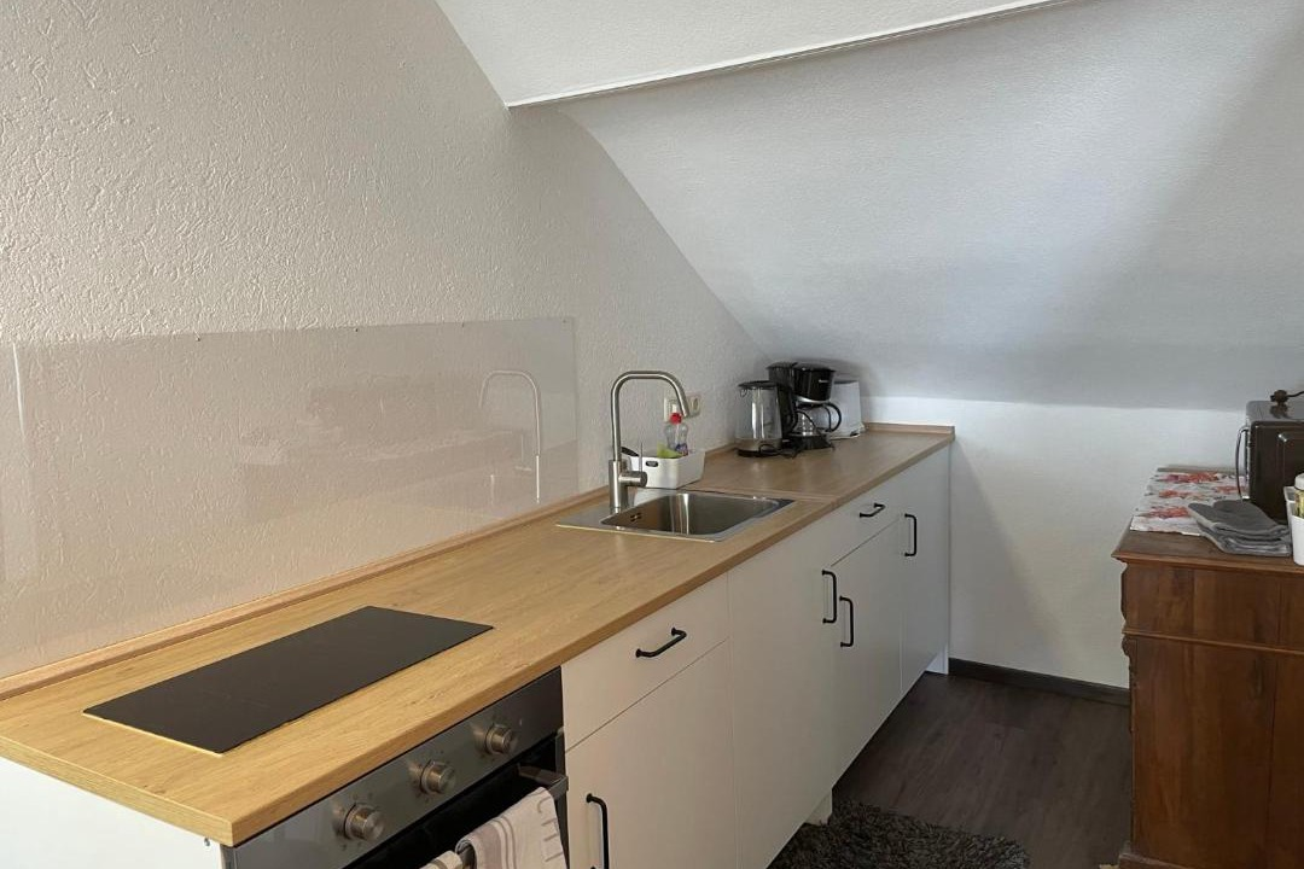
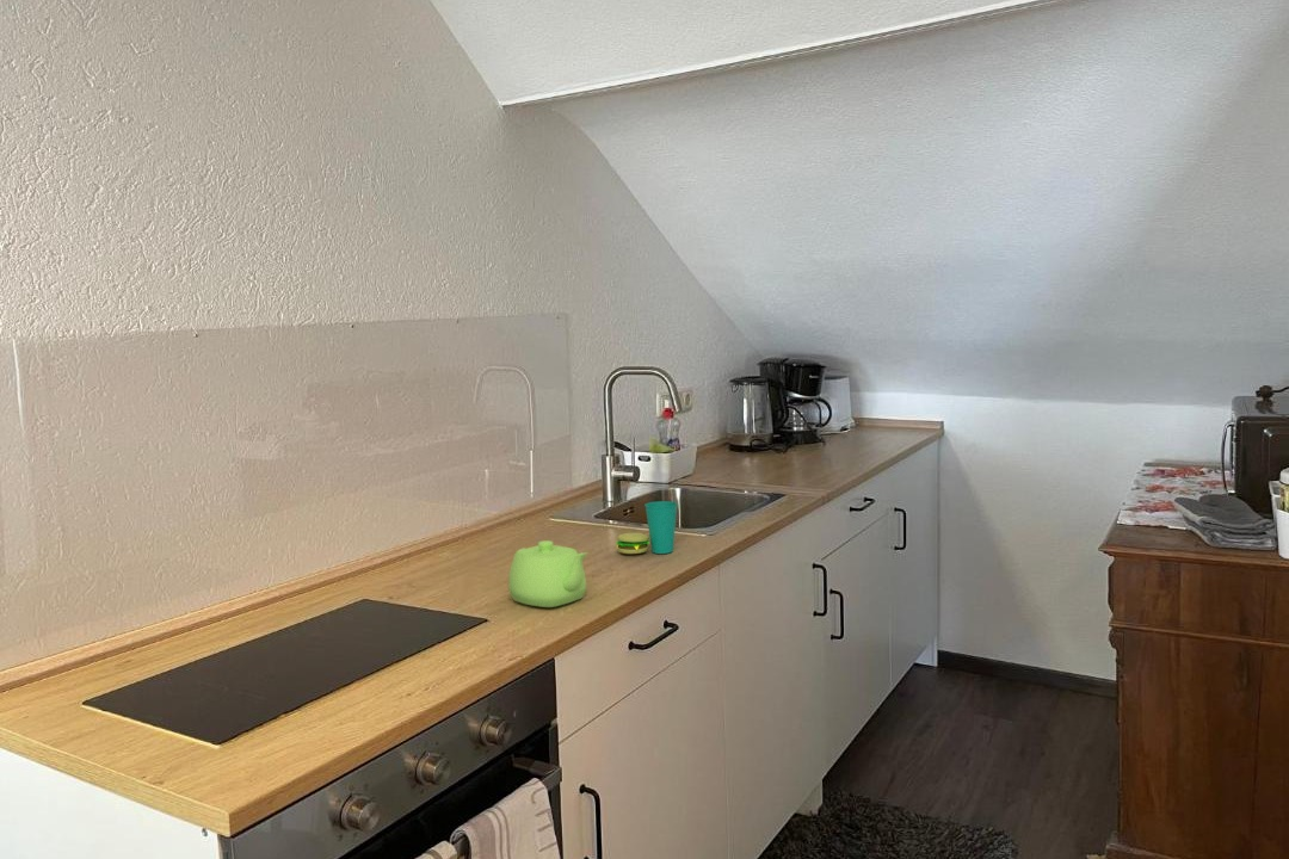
+ teapot (551, 571)
+ cup (648, 527)
